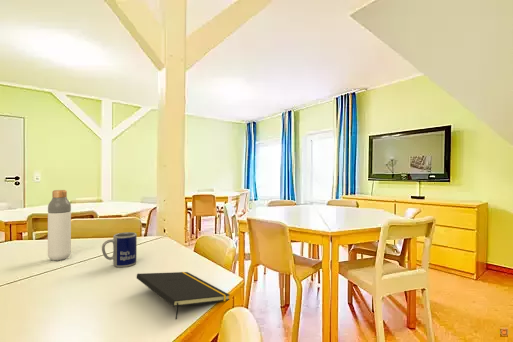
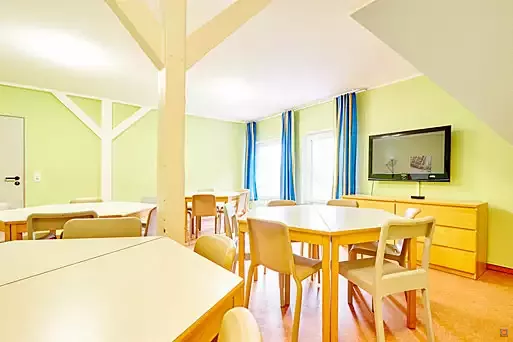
- mug (119, 250)
- bottle (59, 224)
- notepad (181, 286)
